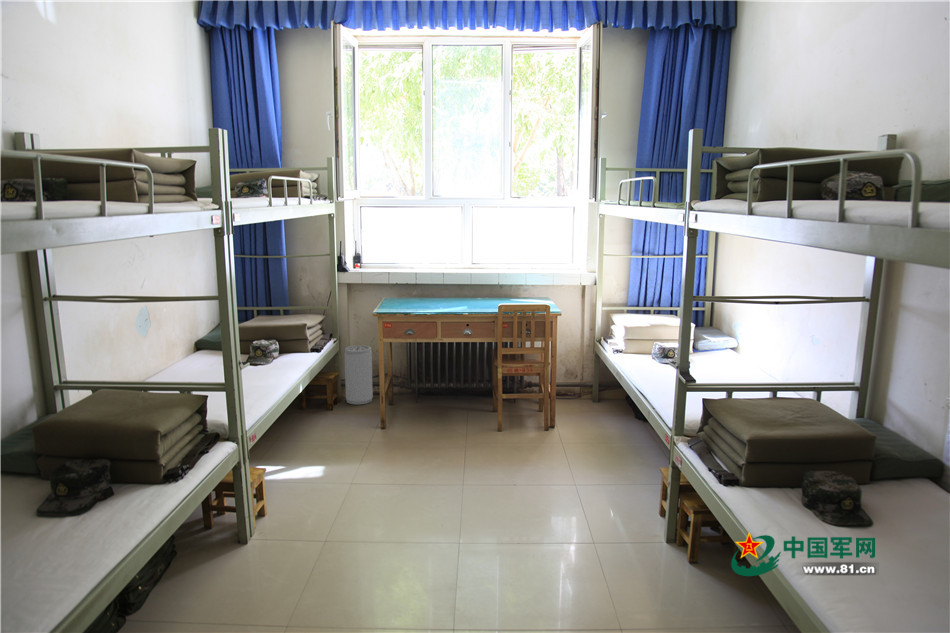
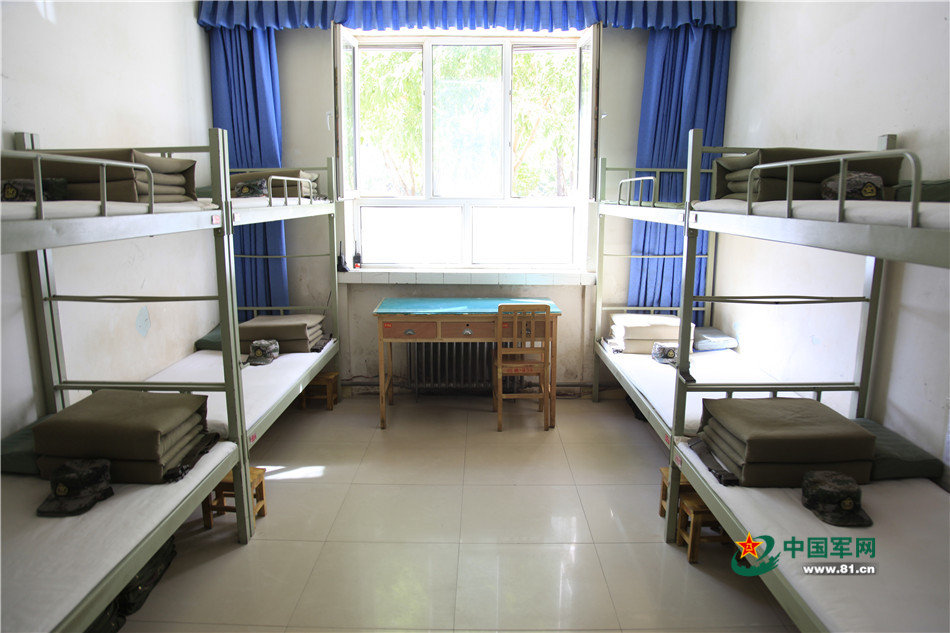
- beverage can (358, 374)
